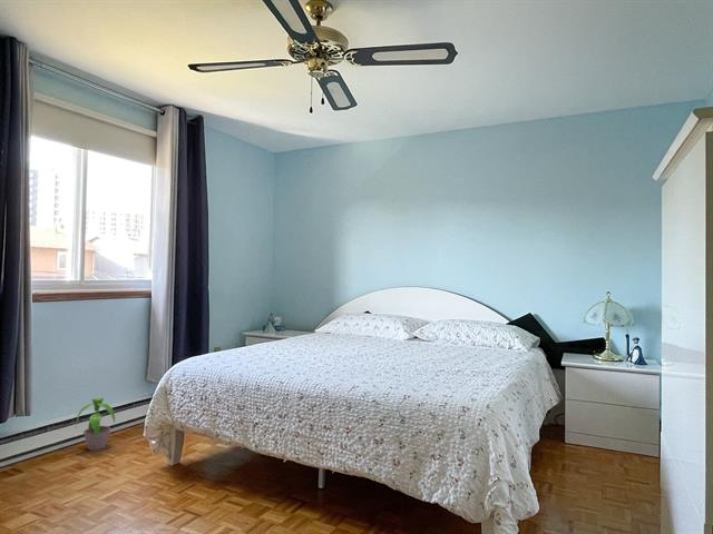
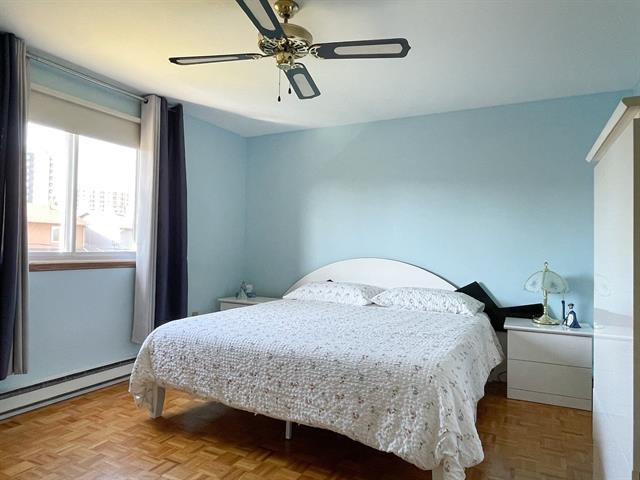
- potted plant (96, 423)
